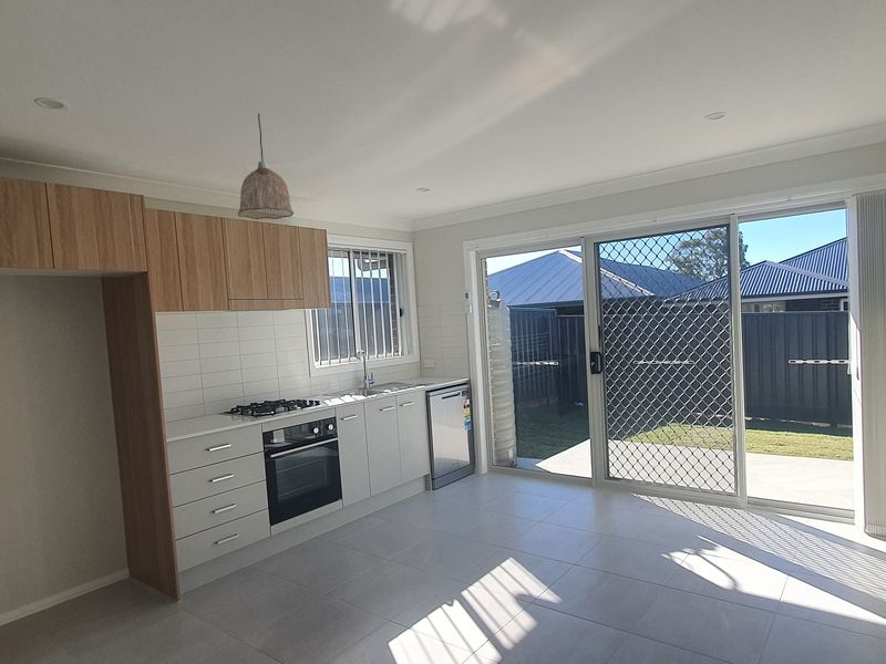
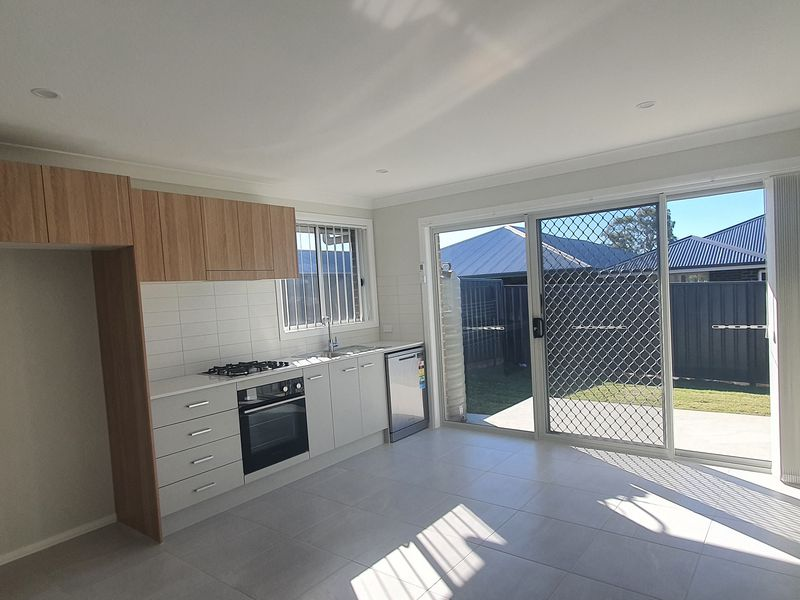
- pendant lamp (262, 164)
